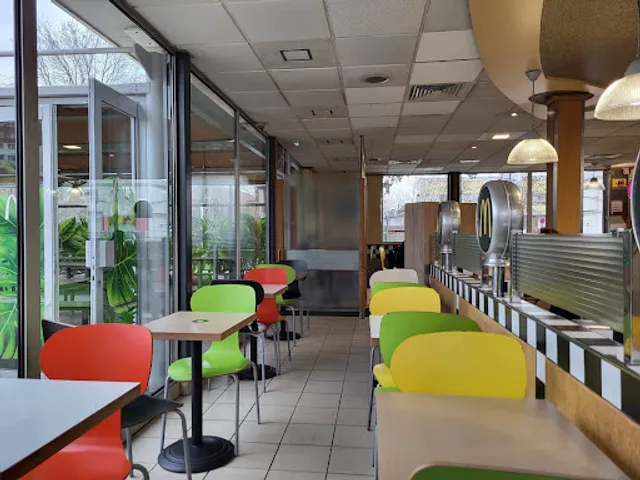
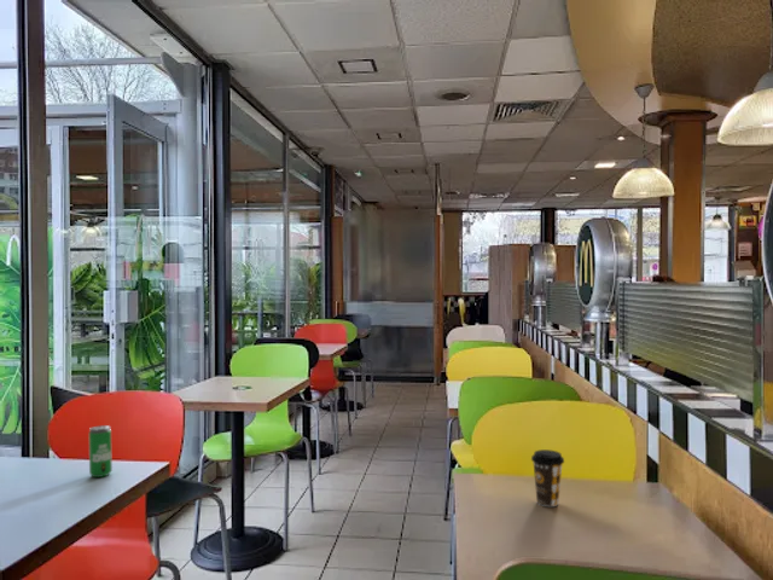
+ coffee cup (547, 477)
+ beverage can (100, 451)
